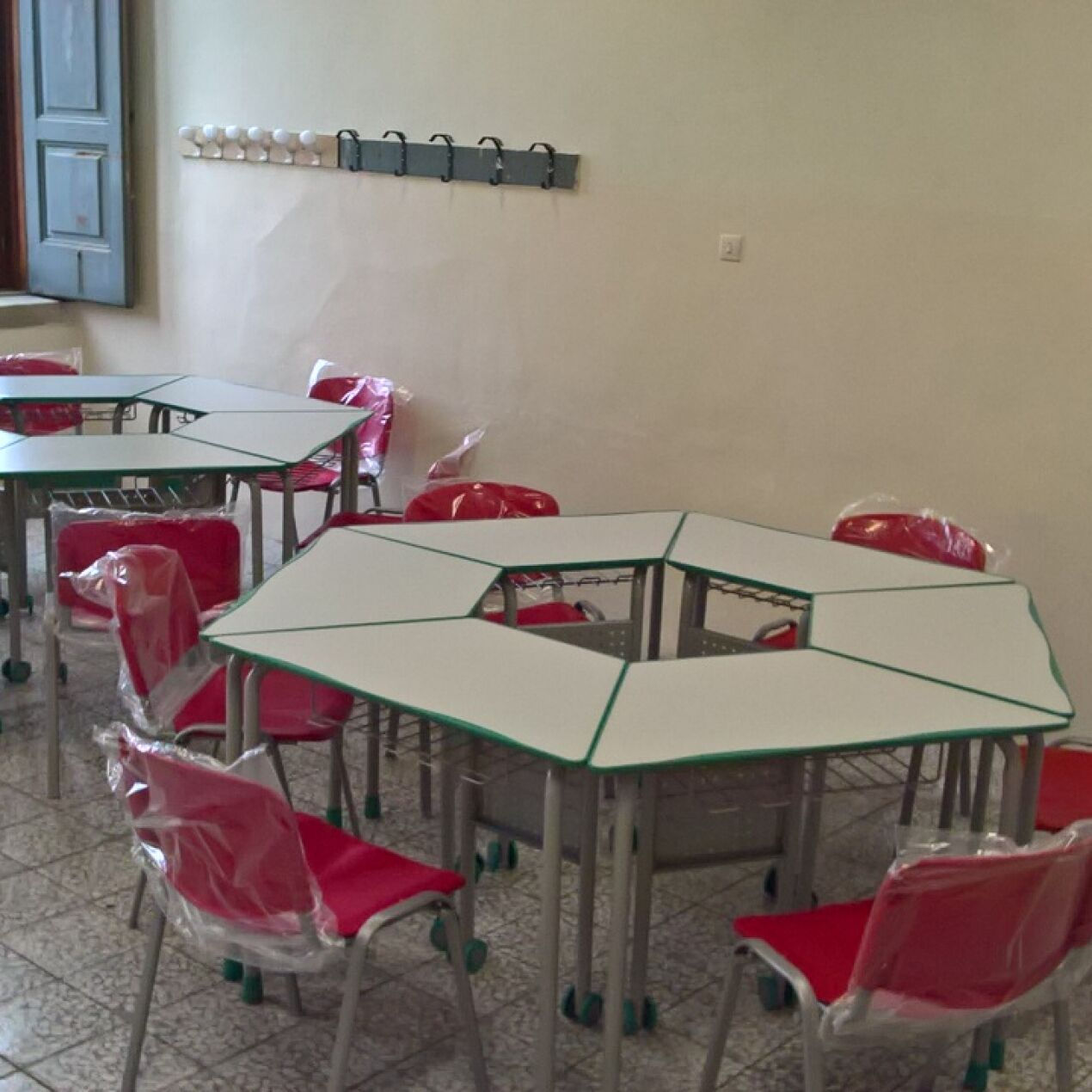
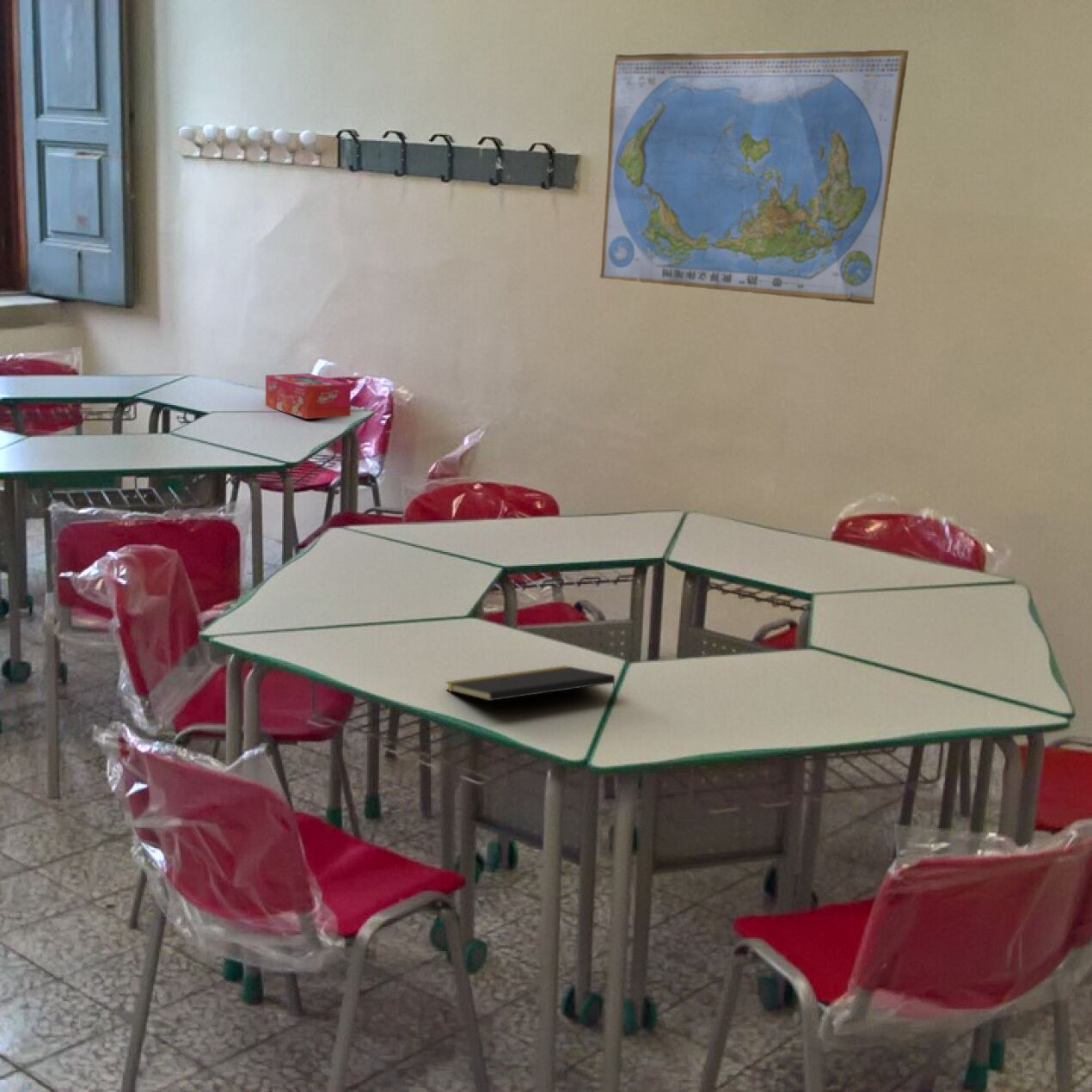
+ notepad (530, 682)
+ tissue box (307, 395)
+ world map (740, 174)
